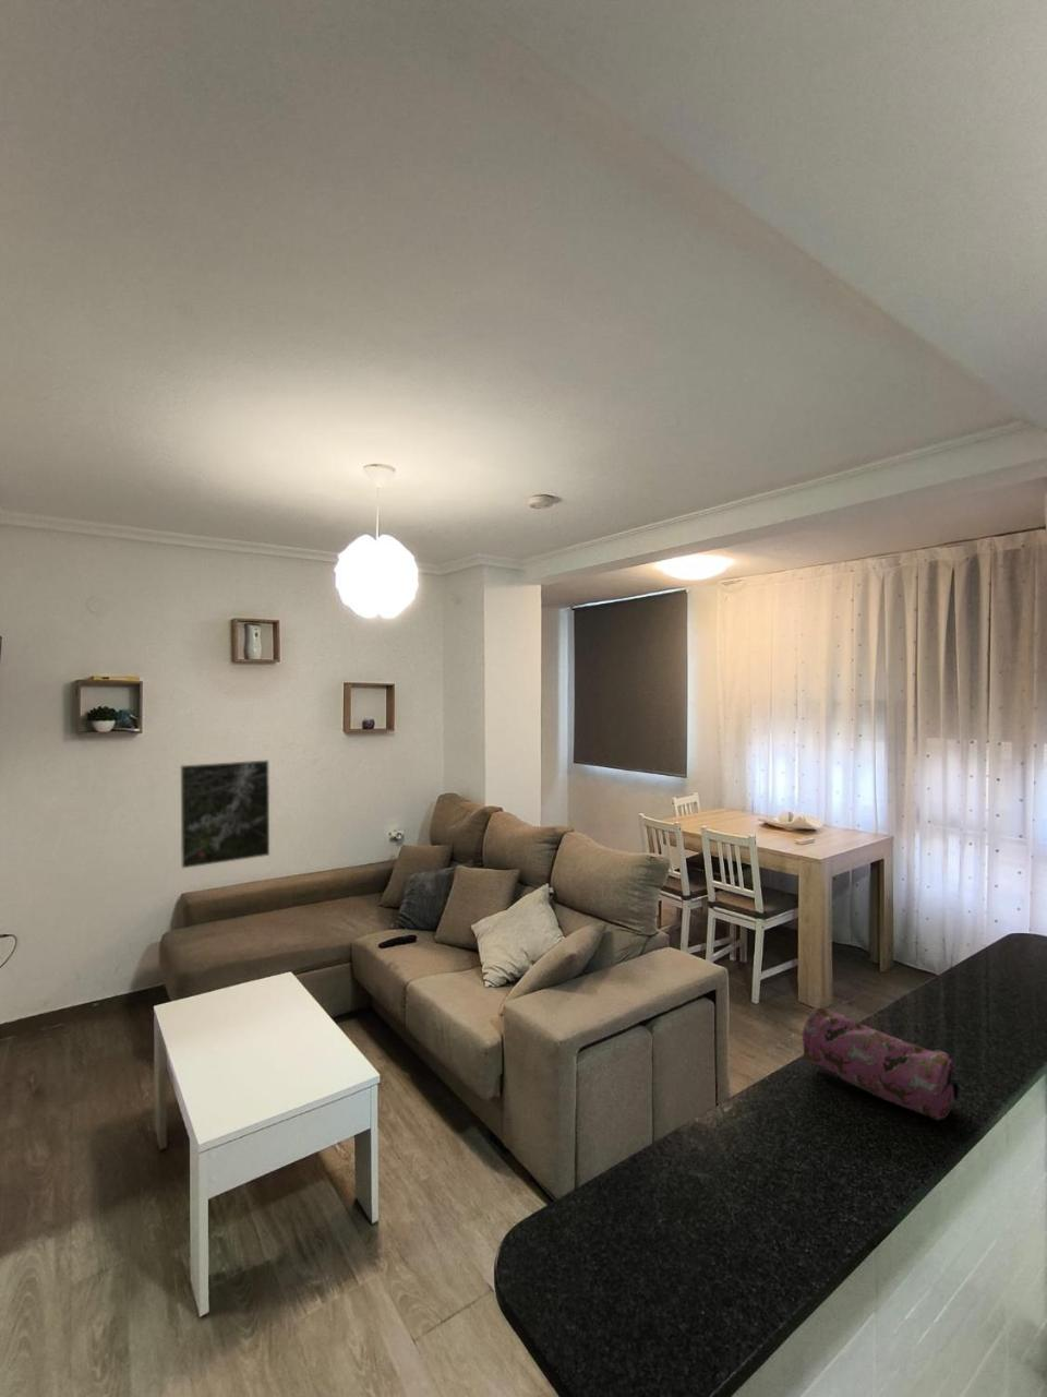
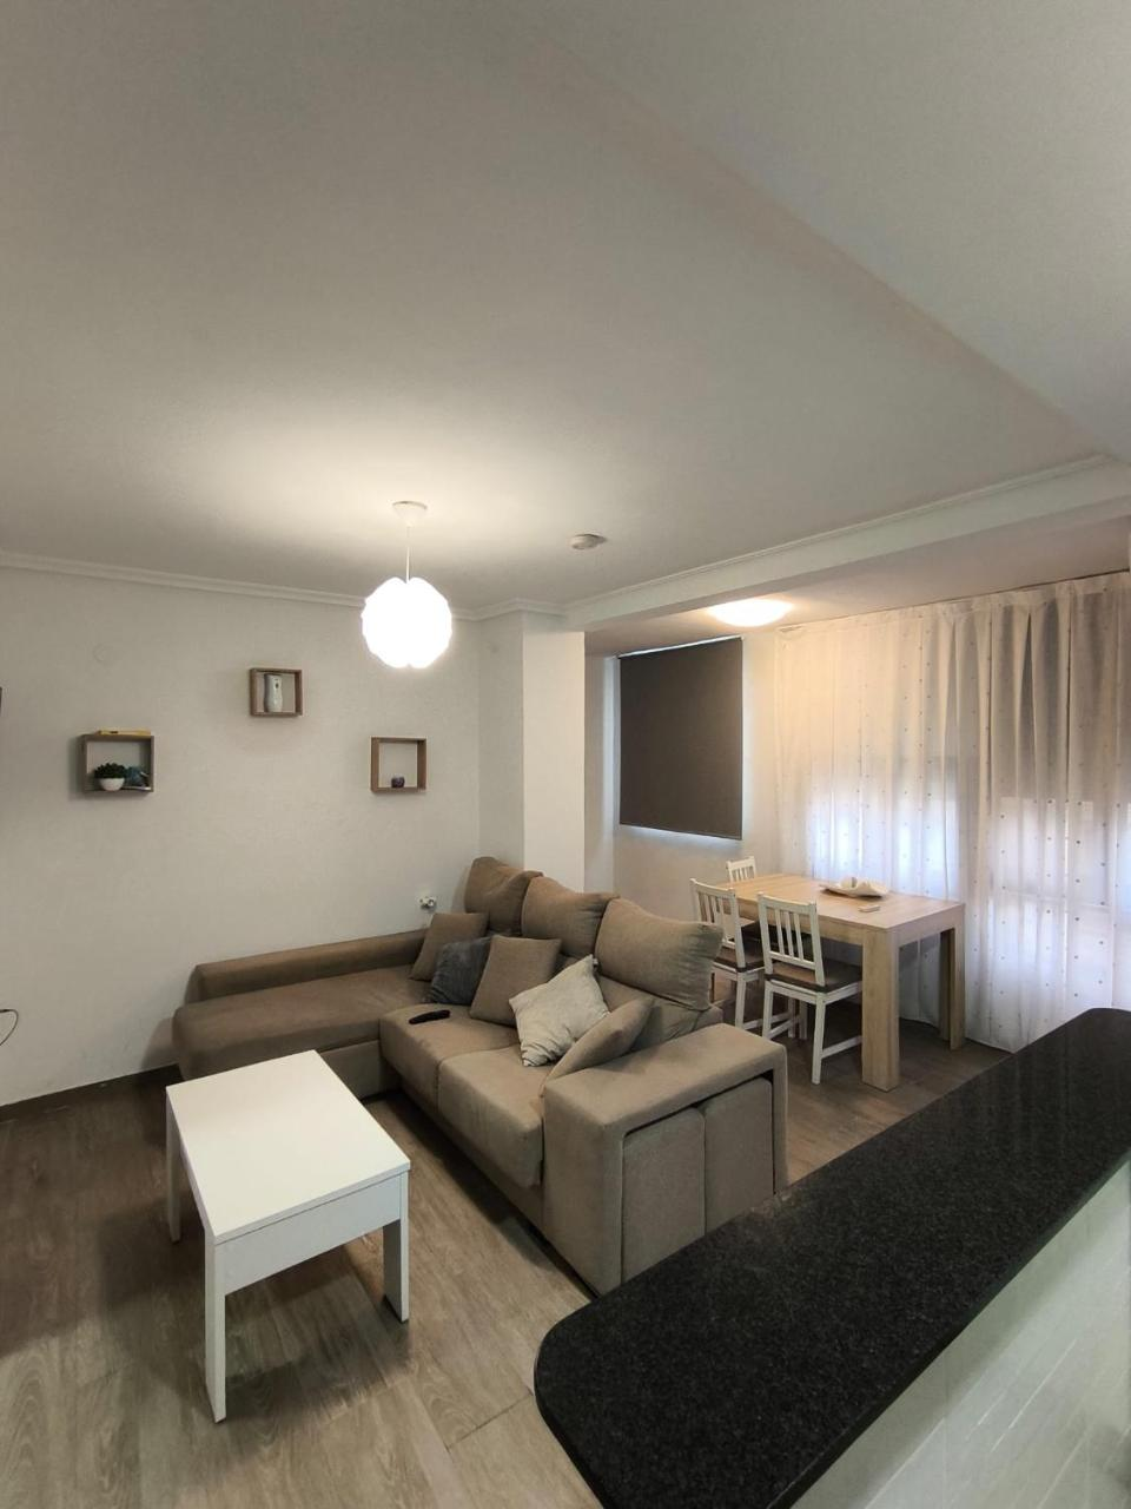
- pencil case (873, 1057)
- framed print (225, 812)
